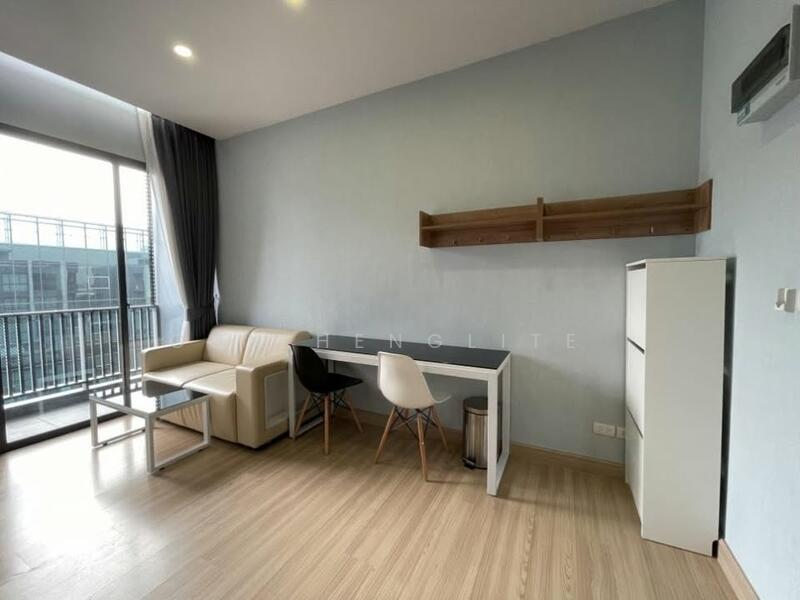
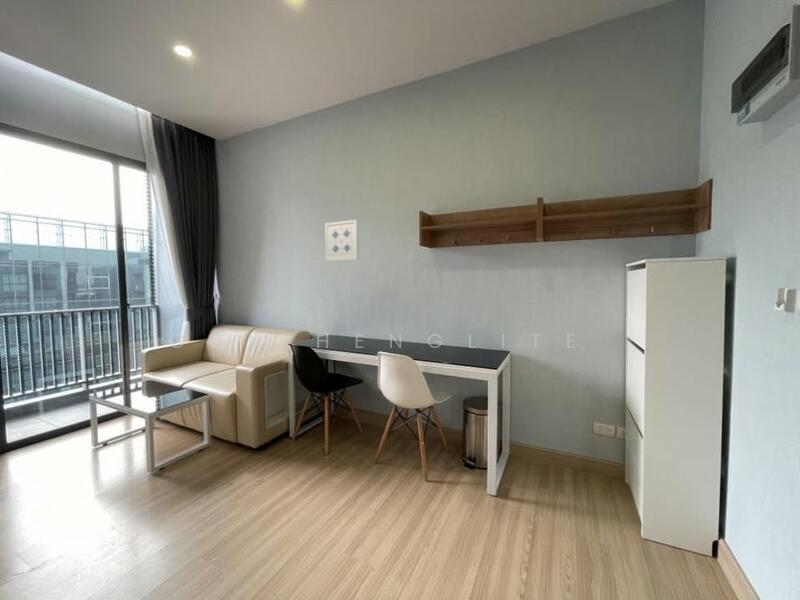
+ wall art (341, 241)
